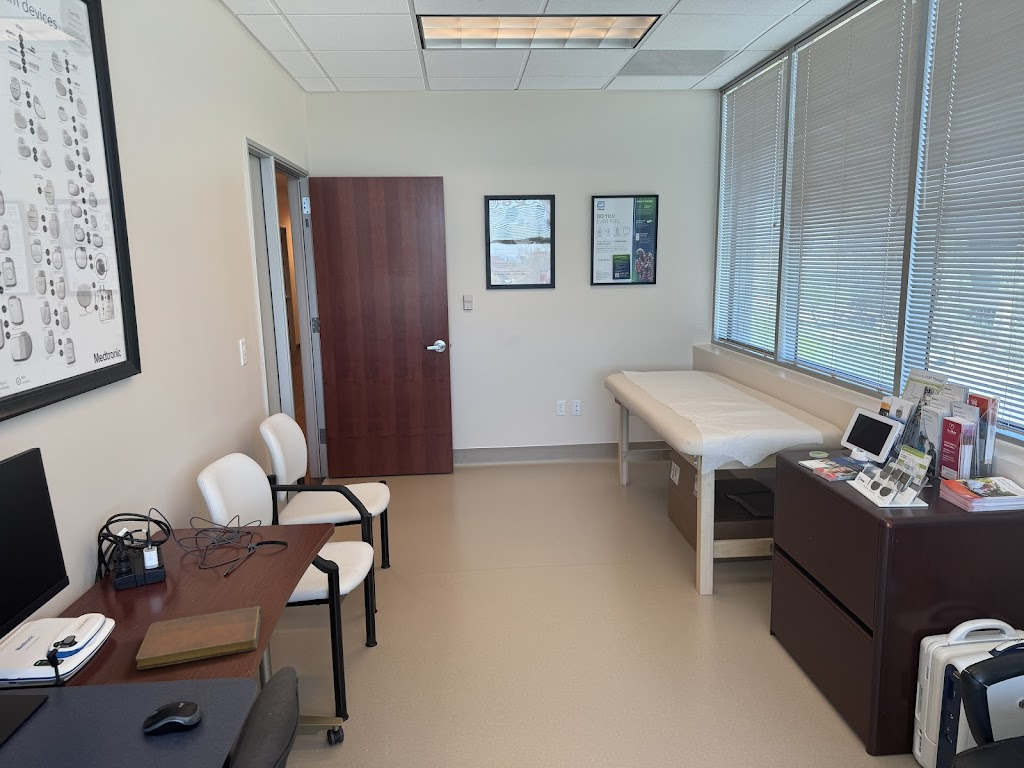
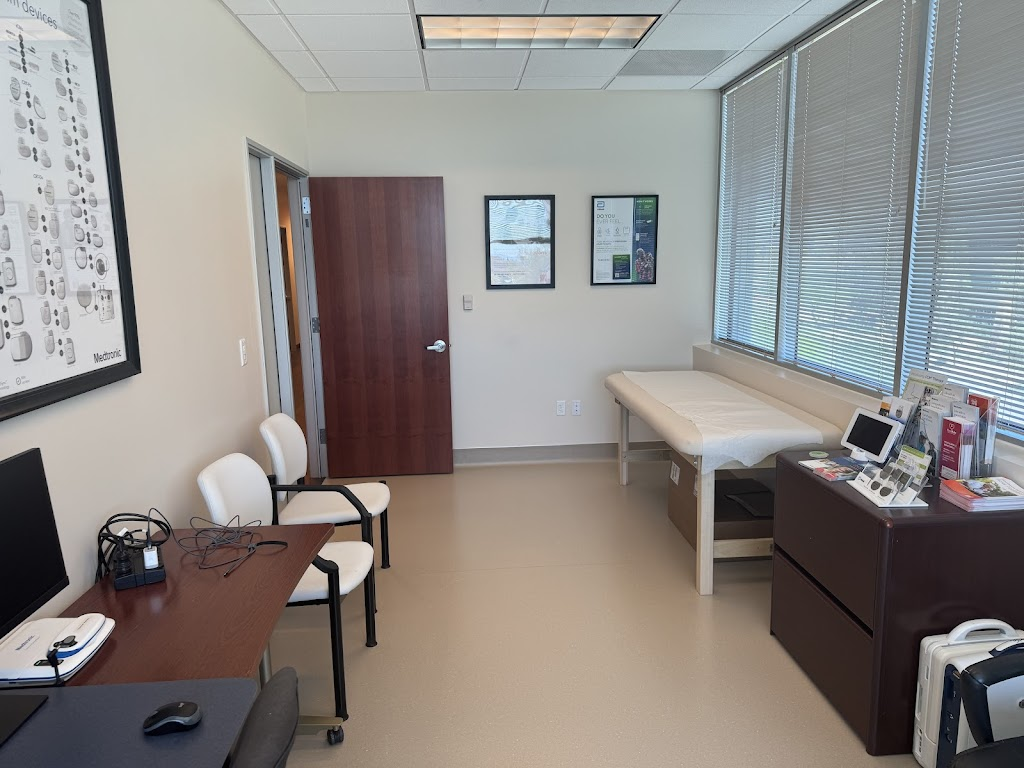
- notebook (202, 635)
